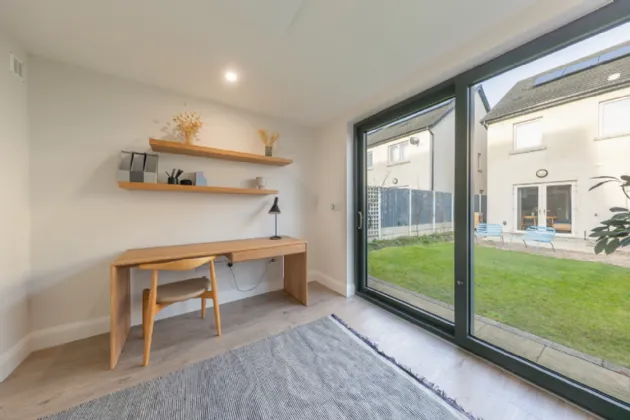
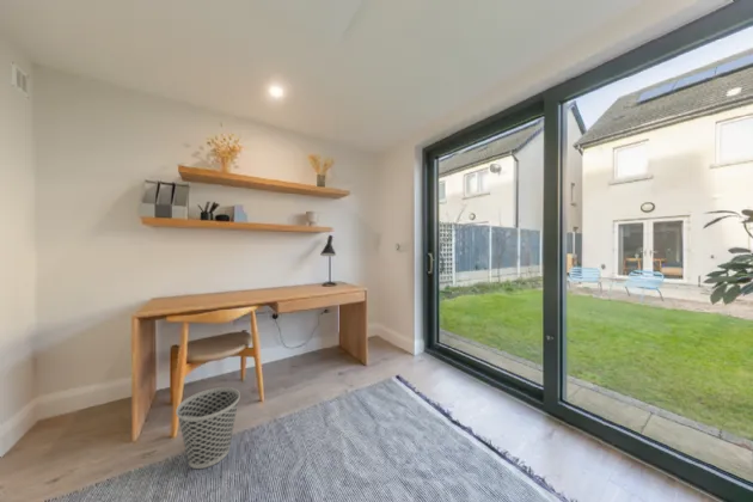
+ wastebasket (209, 427)
